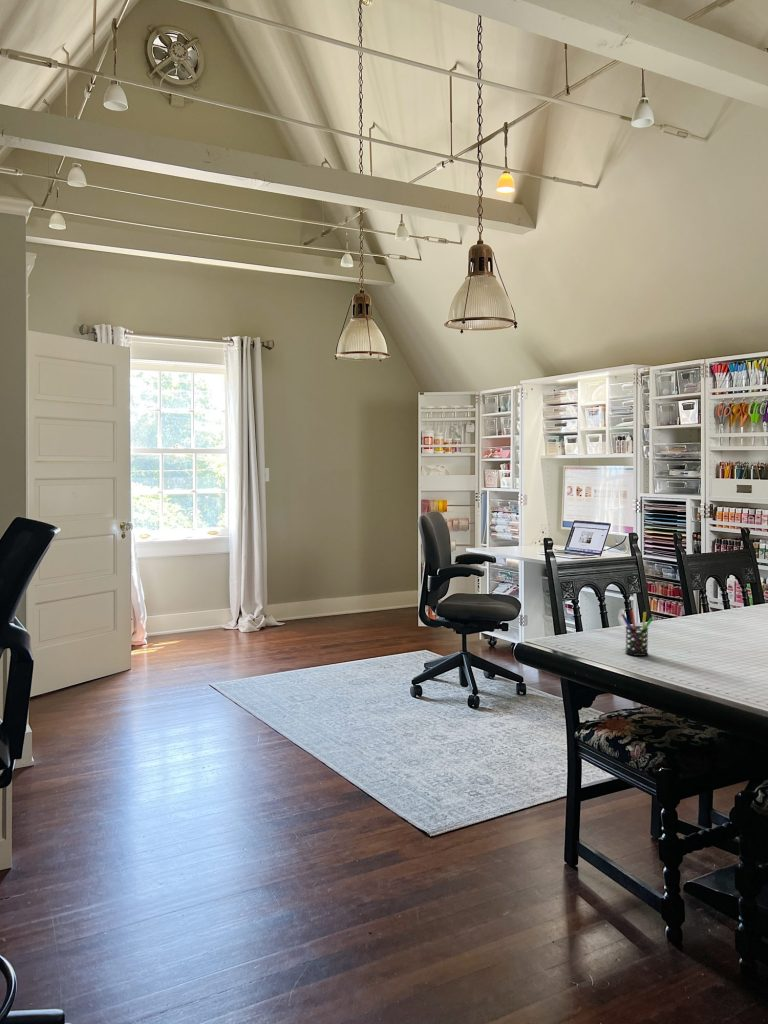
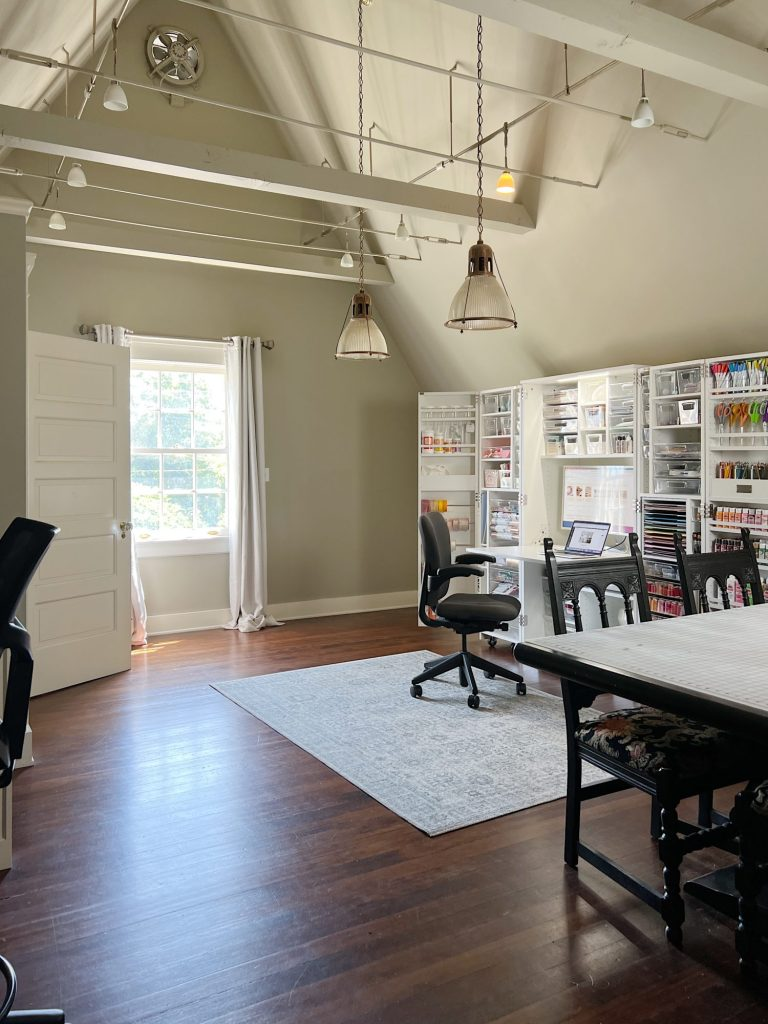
- pen holder (638, 632)
